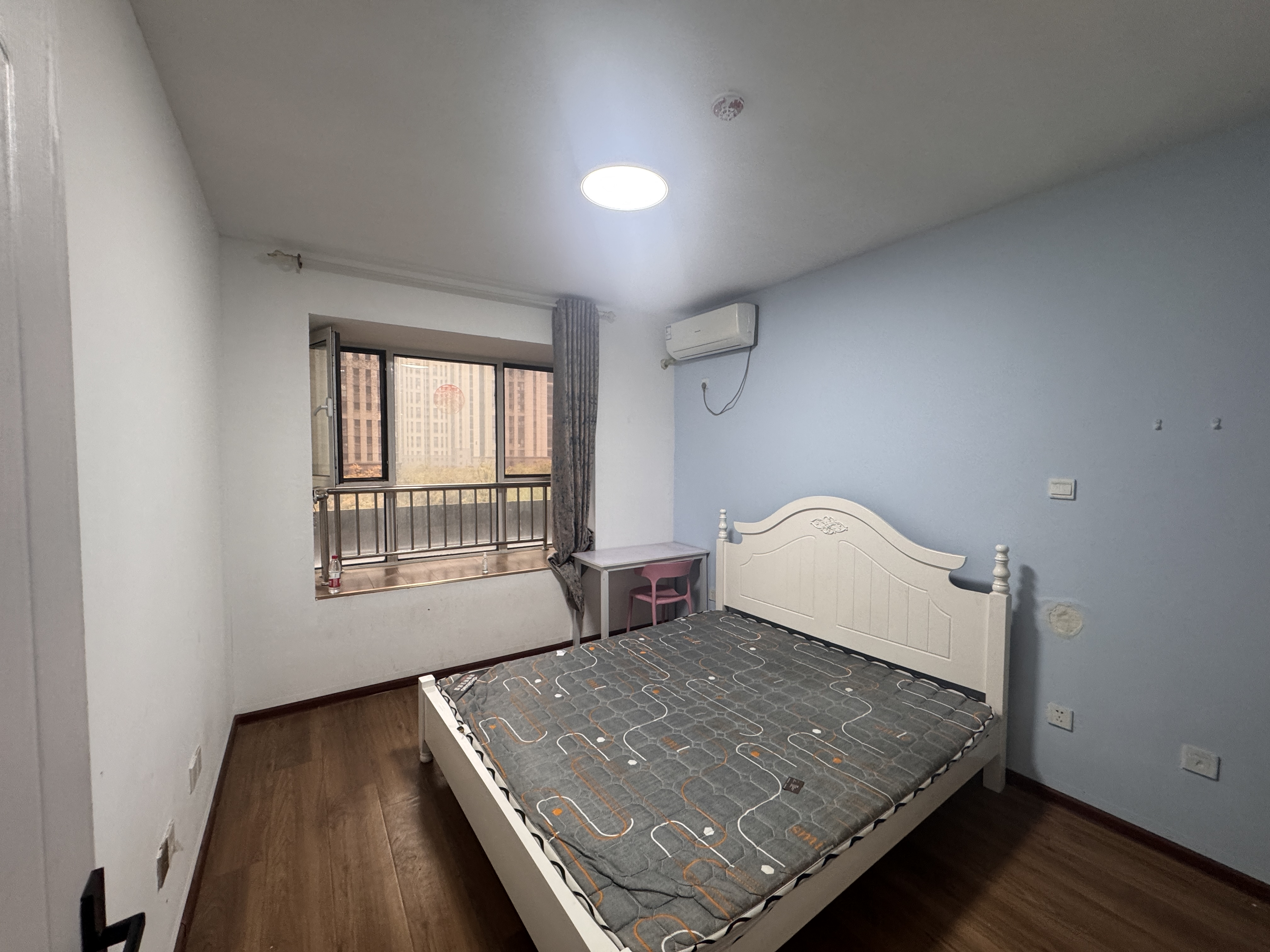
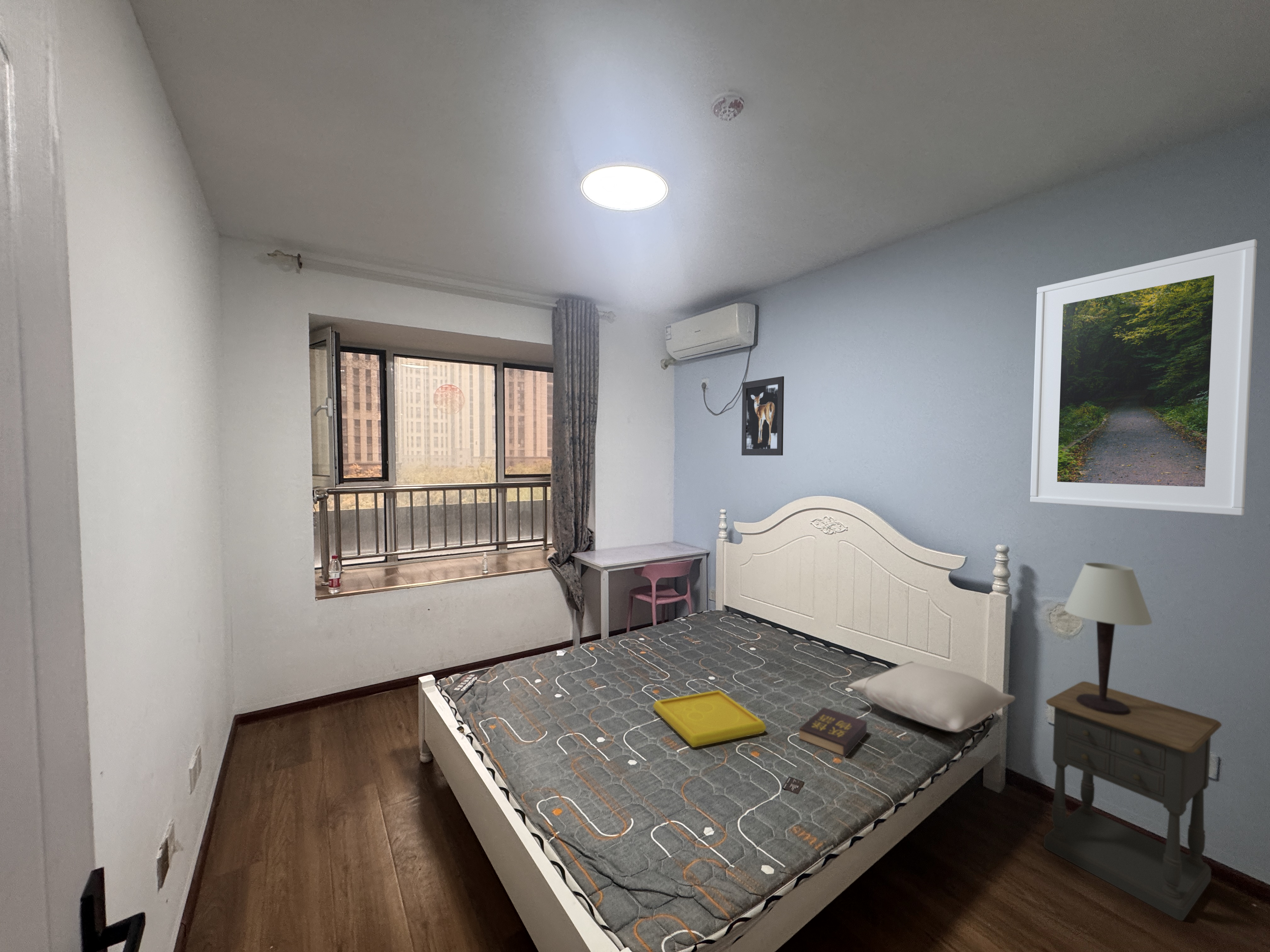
+ nightstand (1127, 787)
+ table lamp (1105, 635)
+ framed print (1129, 388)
+ serving tray (707, 716)
+ wall art (762, 417)
+ hardback book (833, 731)
+ pillow (929, 693)
